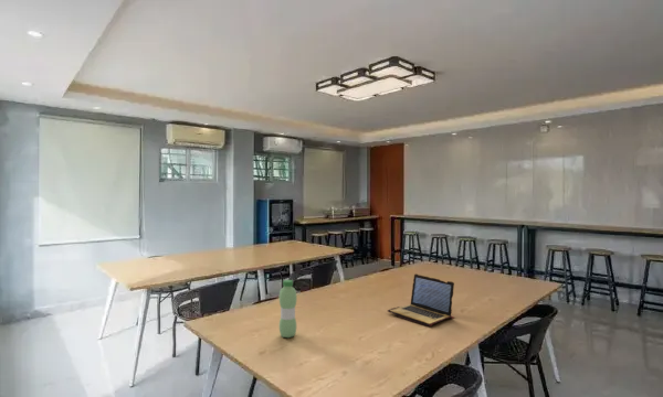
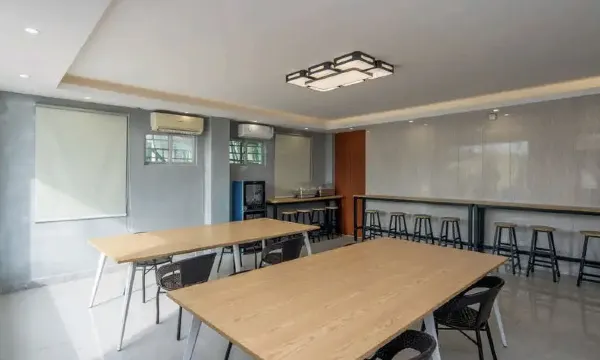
- water bottle (287, 308)
- laptop (420, 298)
